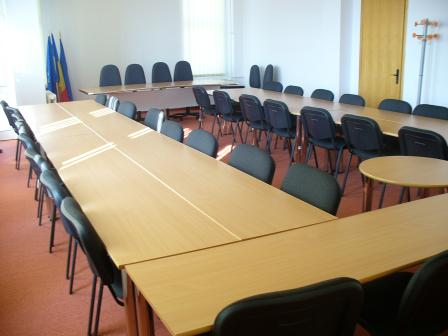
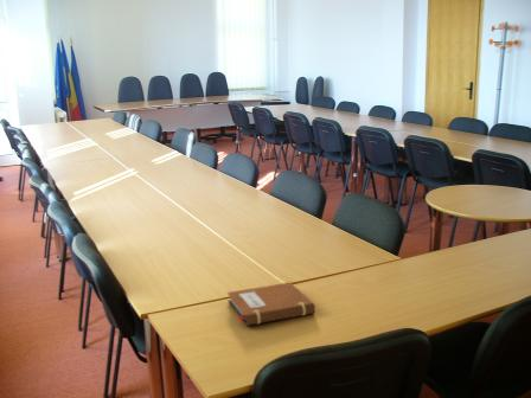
+ notebook (268, 303)
